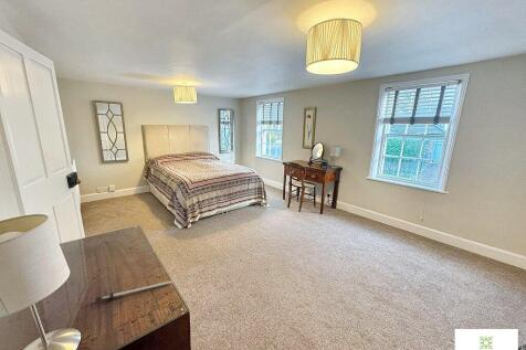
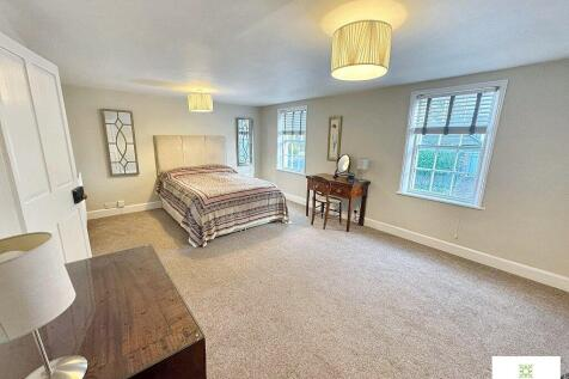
- candle holder (137, 289)
